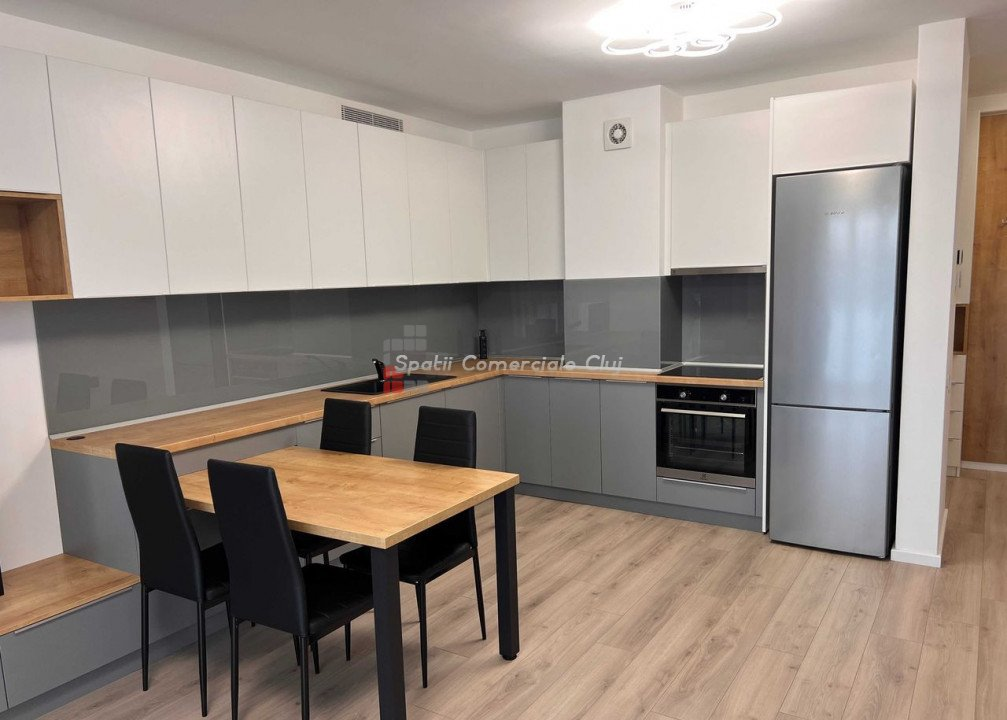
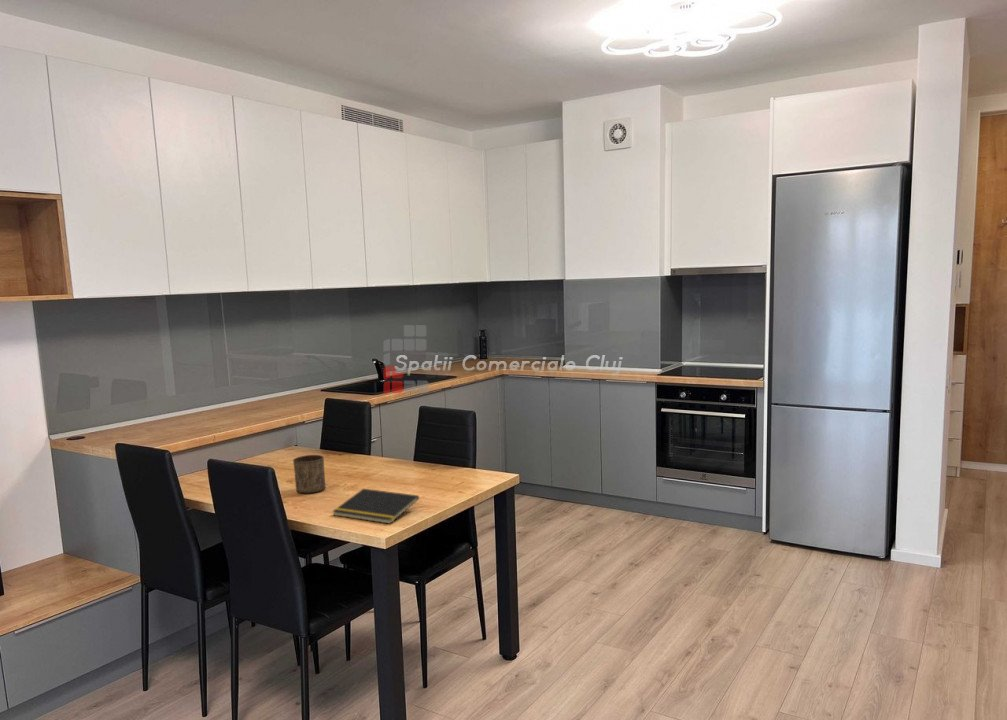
+ cup (309, 474)
+ notepad (376, 505)
